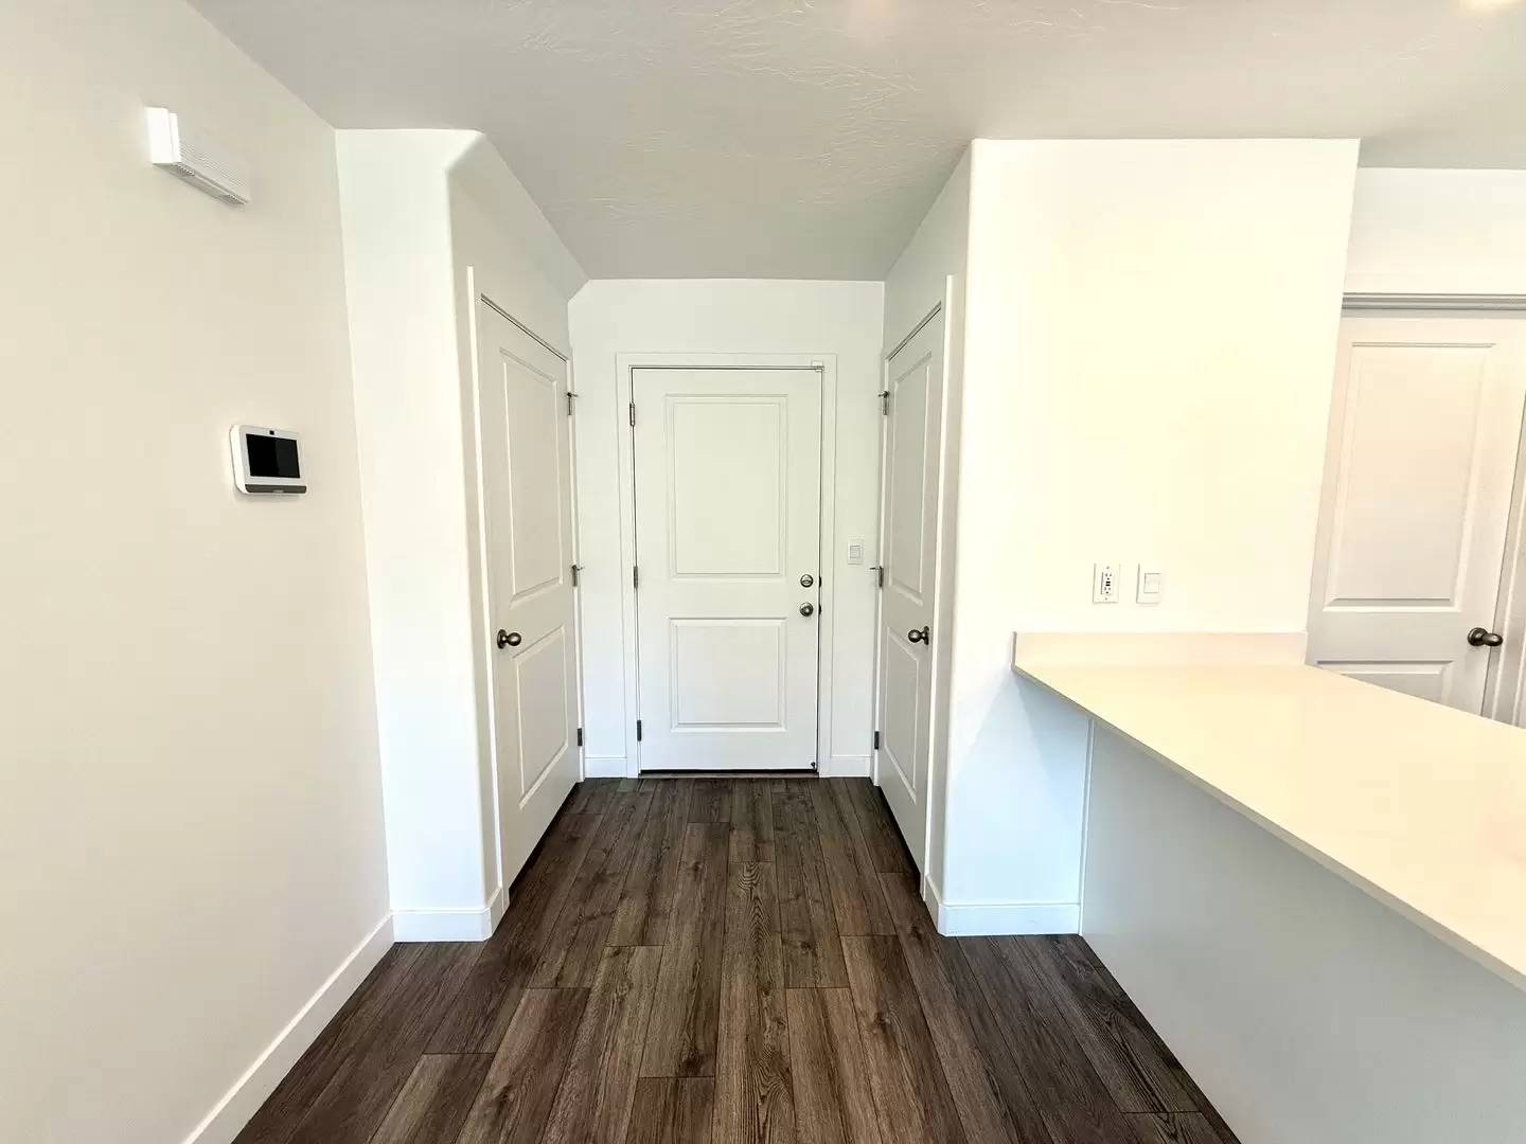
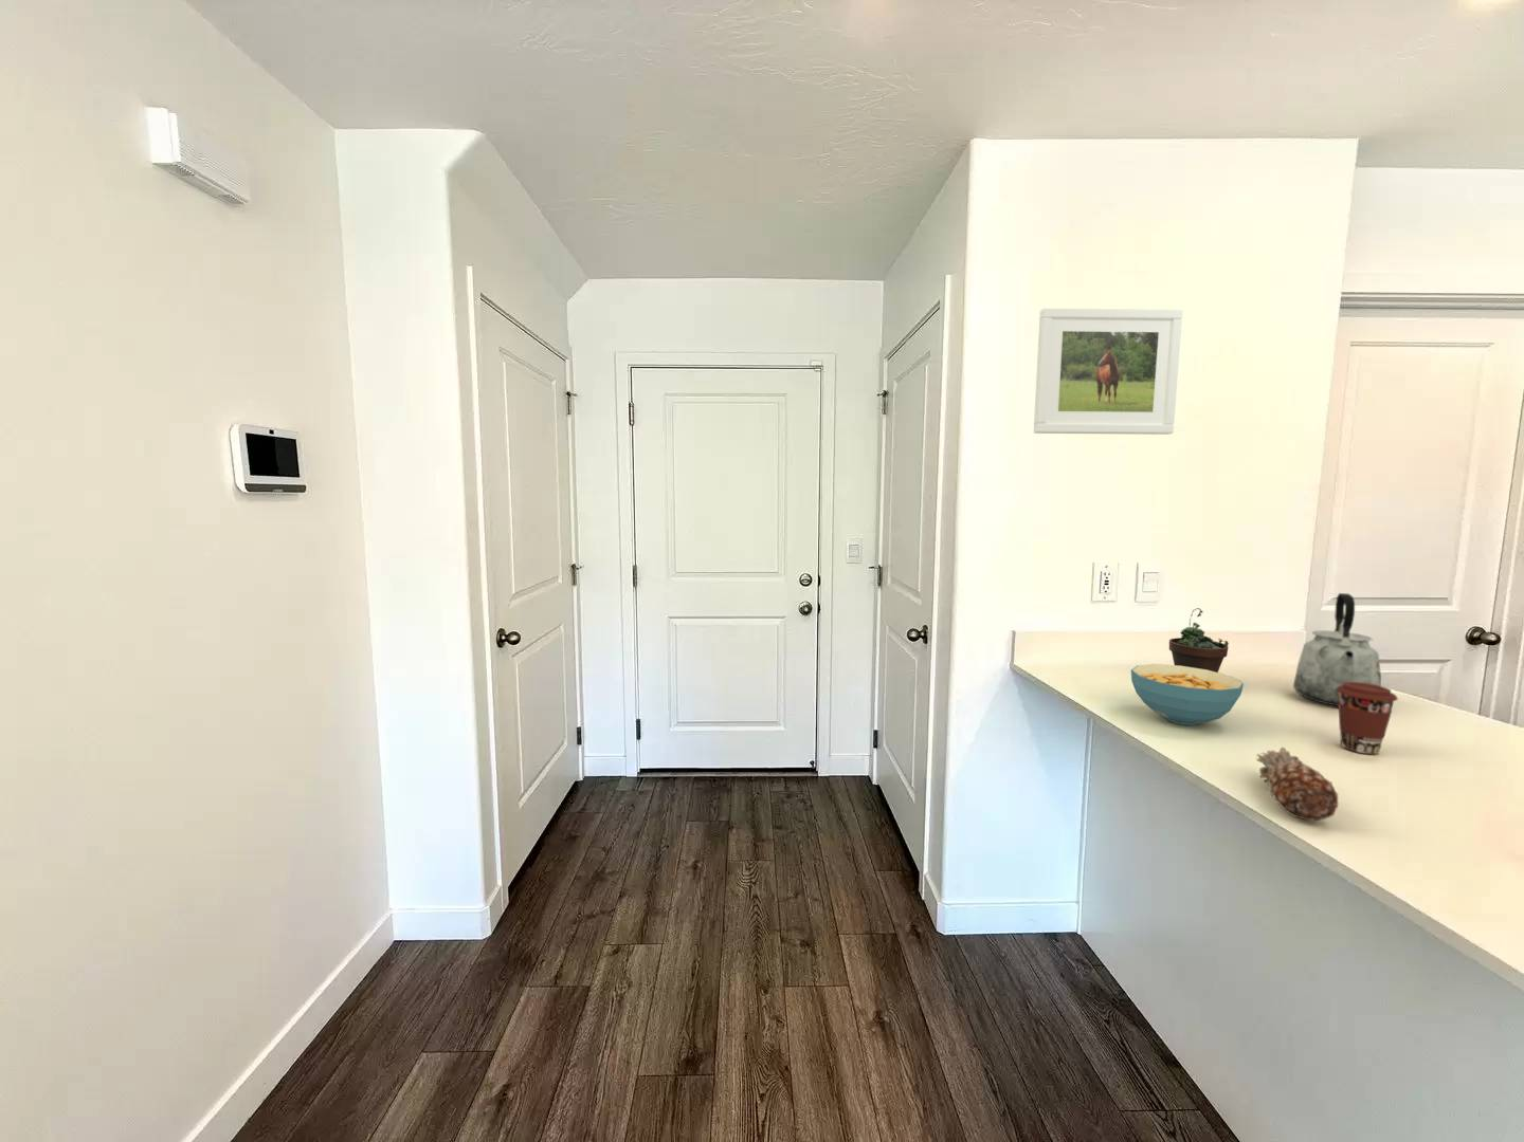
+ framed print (1106, 372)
+ succulent plant (1196, 647)
+ fruit (1291, 779)
+ cereal bowl (1183, 698)
+ kettle (1342, 650)
+ coffee cup (1363, 717)
